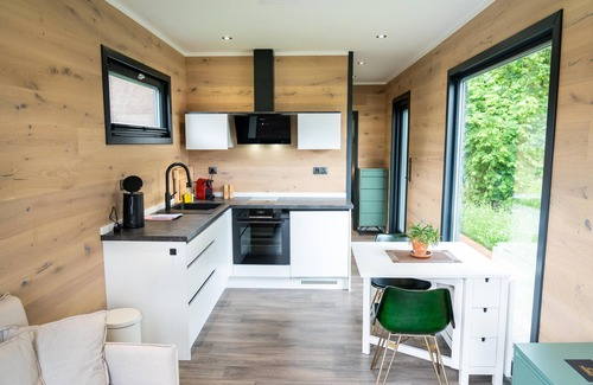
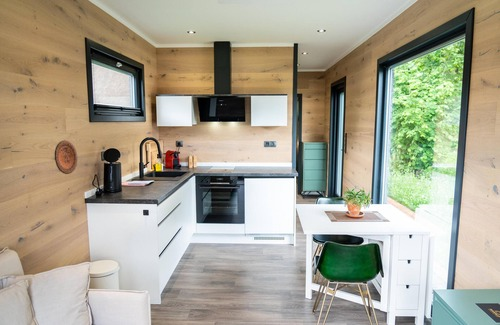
+ decorative plate (65, 157)
